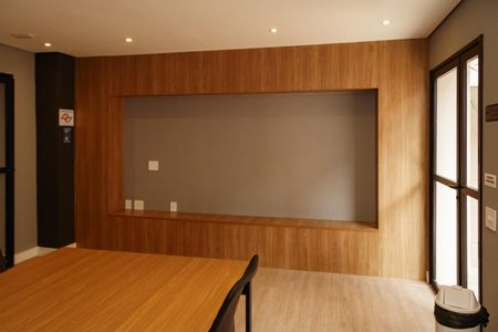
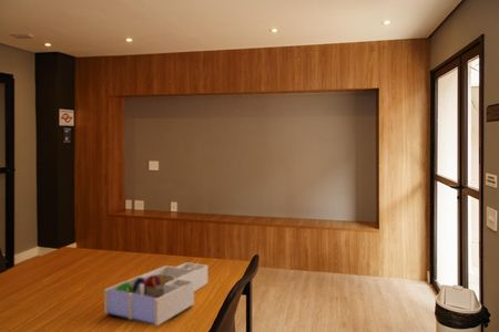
+ desk organizer (169, 288)
